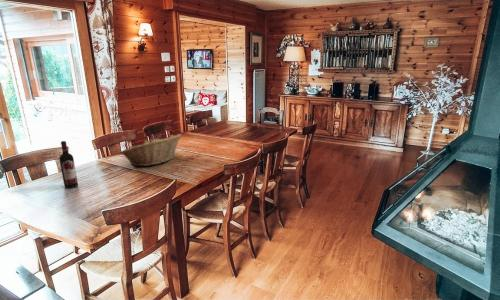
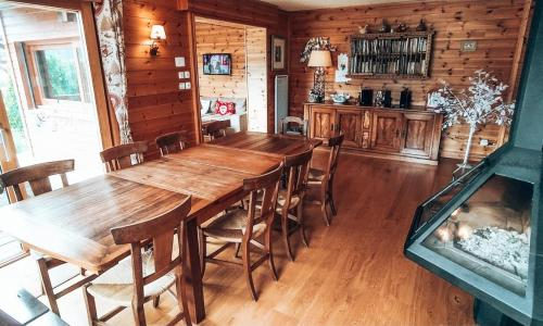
- fruit basket (153, 148)
- wine bottle (67, 164)
